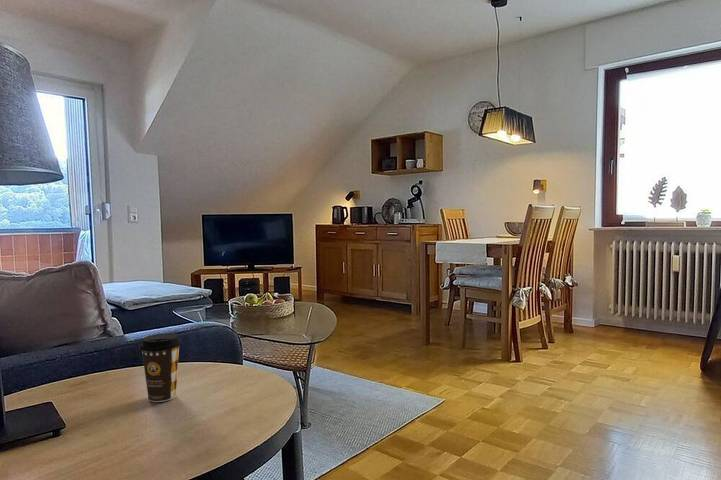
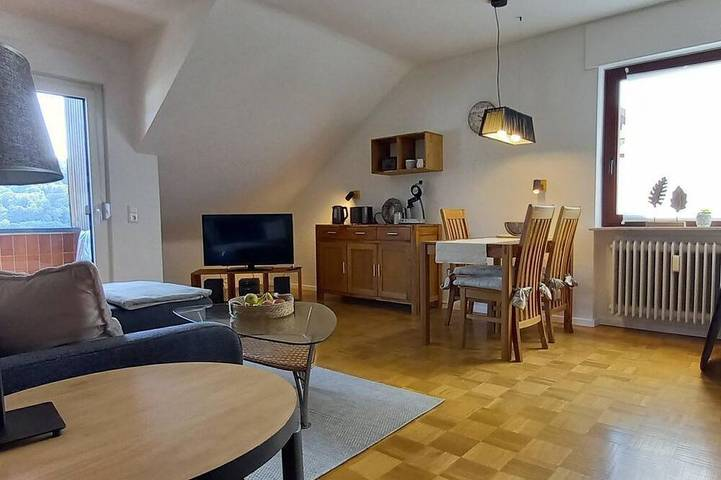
- coffee cup (161, 367)
